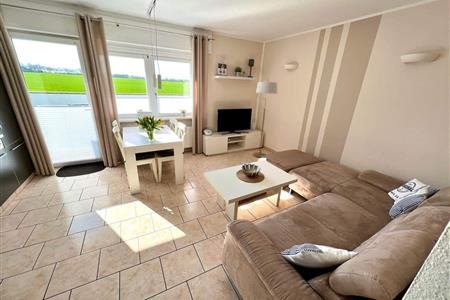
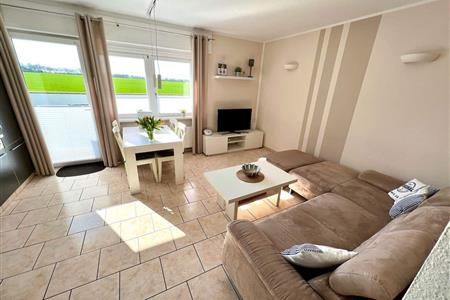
- floor lamp (263, 118)
